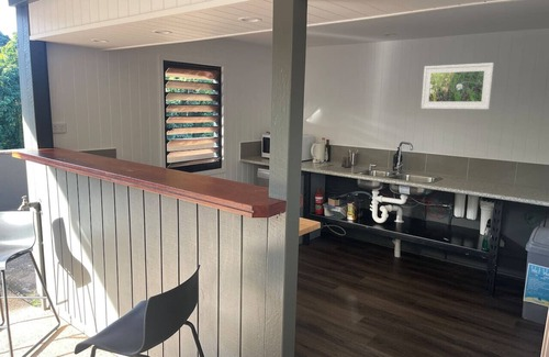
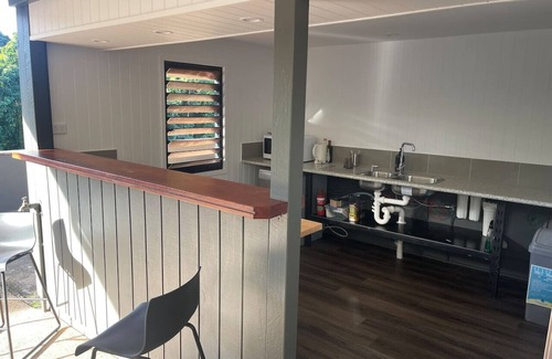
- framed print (455, 87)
